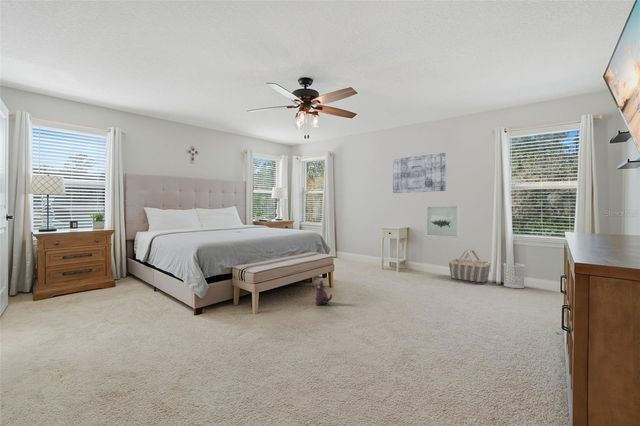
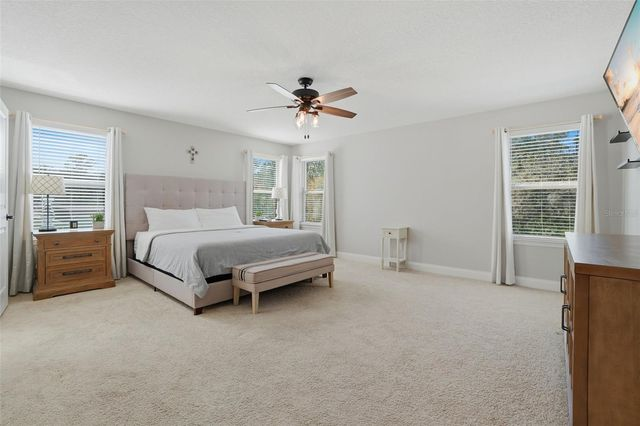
- wall art (442, 221)
- wastebasket (513, 275)
- plush toy (323, 291)
- basket (469, 265)
- wall art (417, 174)
